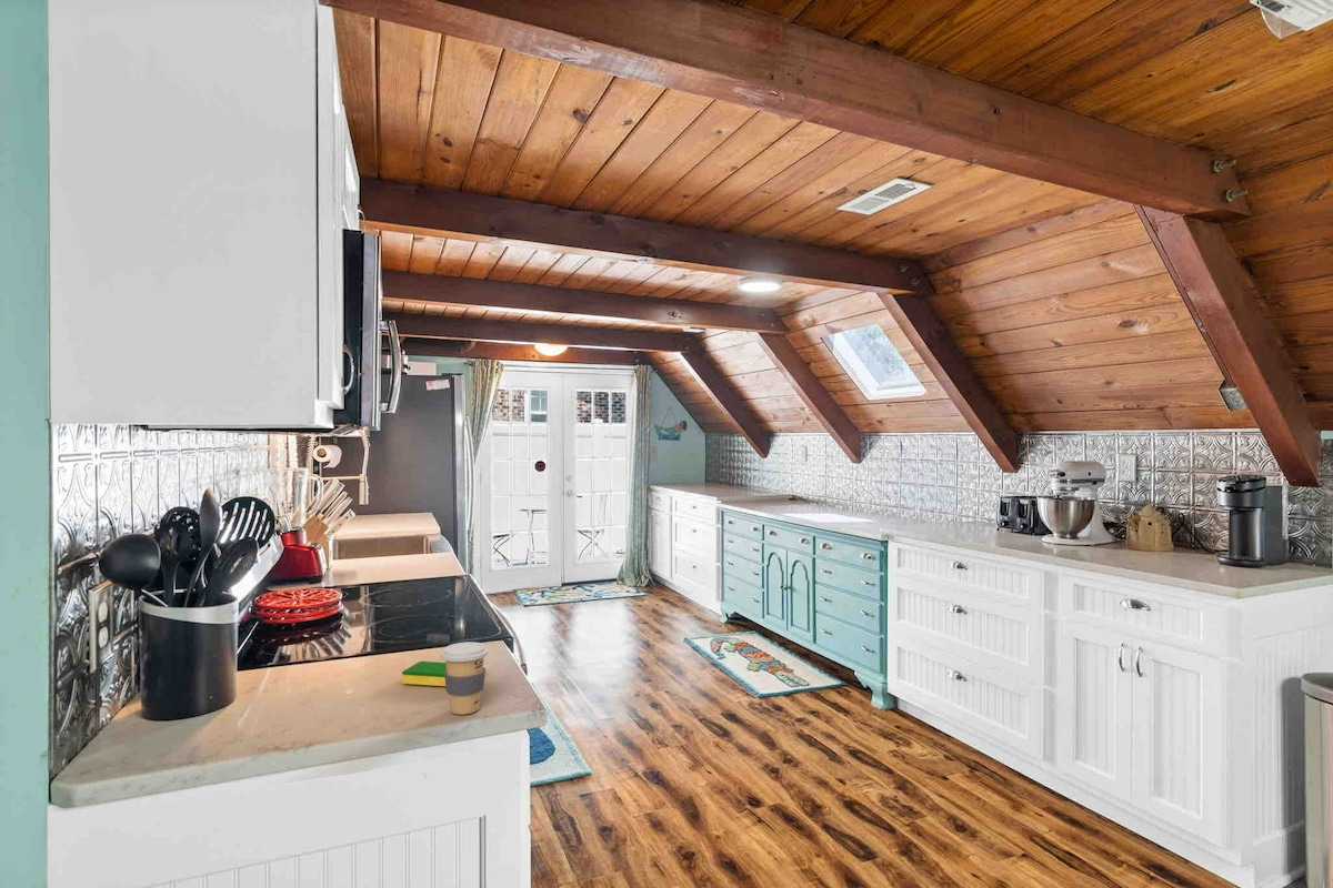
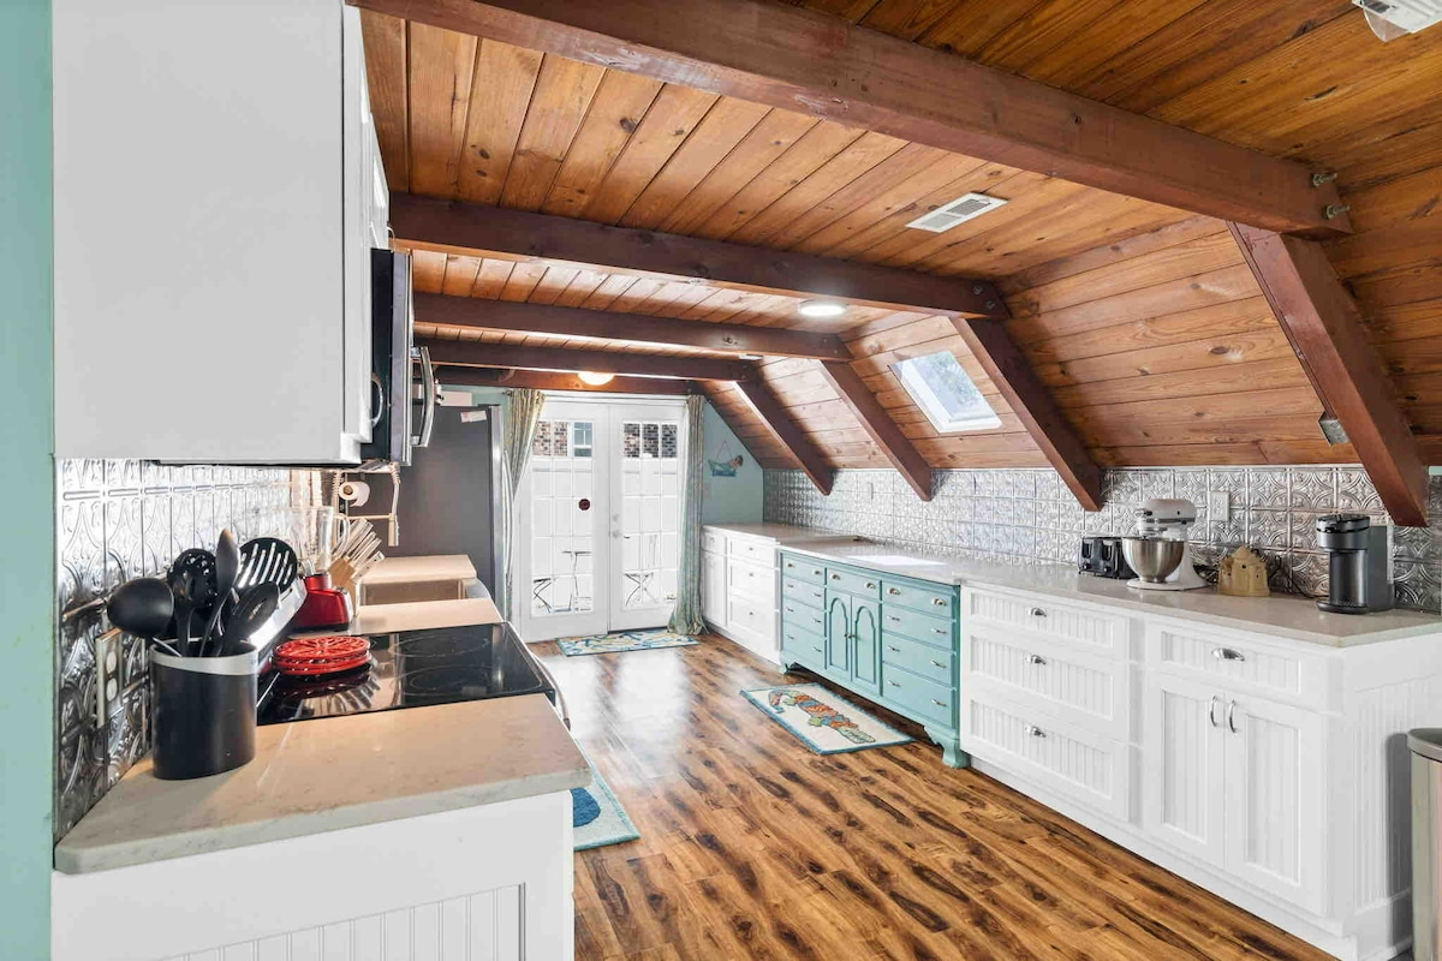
- coffee cup (464, 678)
- dish sponge (442, 674)
